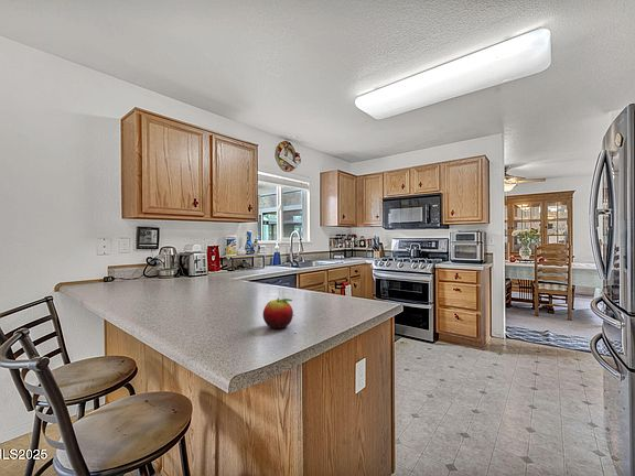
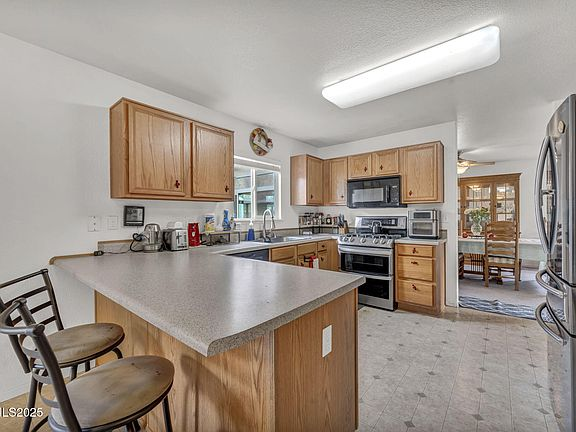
- fruit (278, 312)
